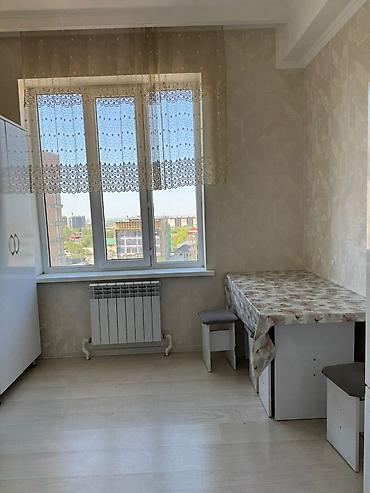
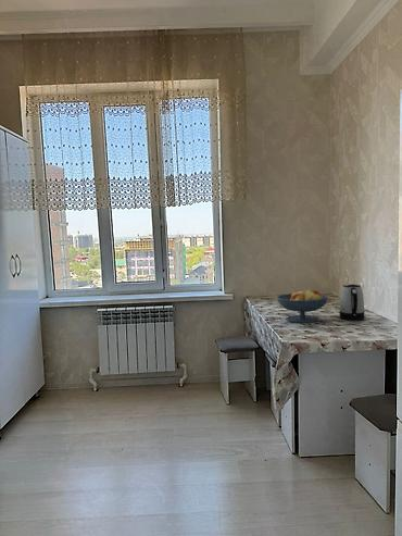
+ kettle (352, 301)
+ fruit bowl (302, 303)
